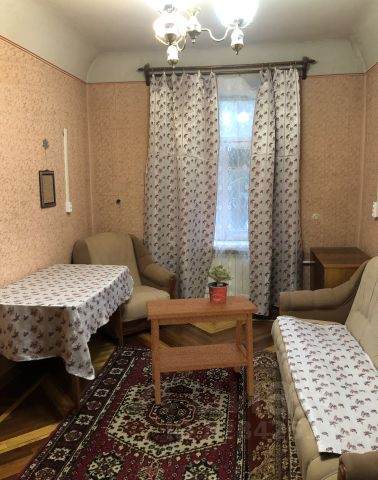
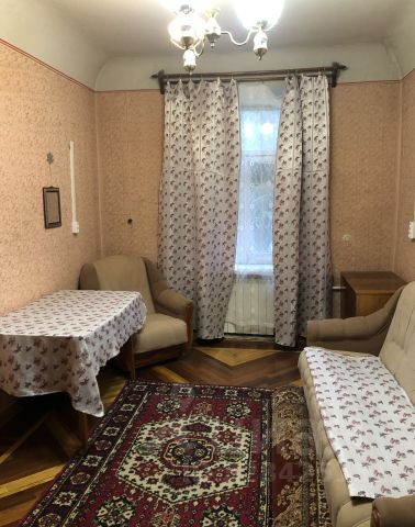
- side table (200, 346)
- potted plant (220, 282)
